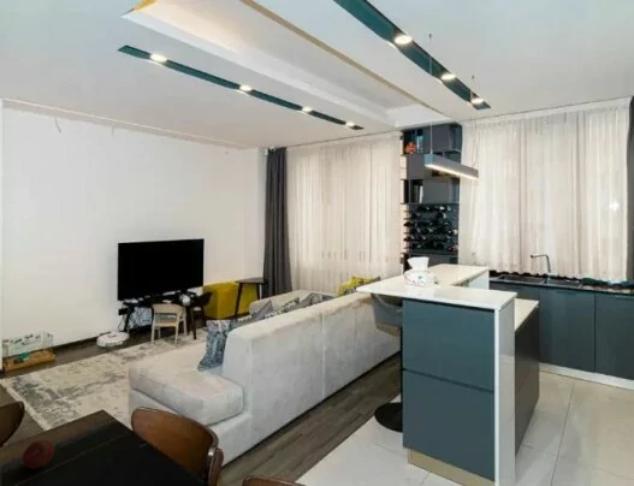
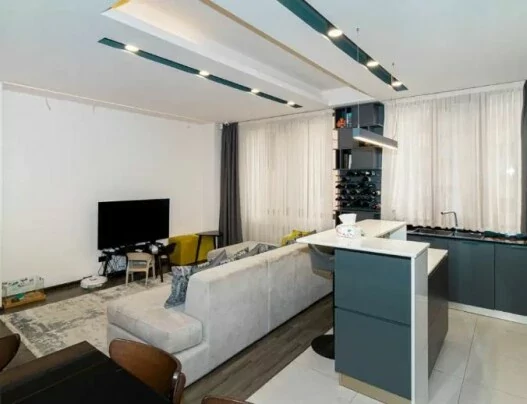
- fruit (37, 454)
